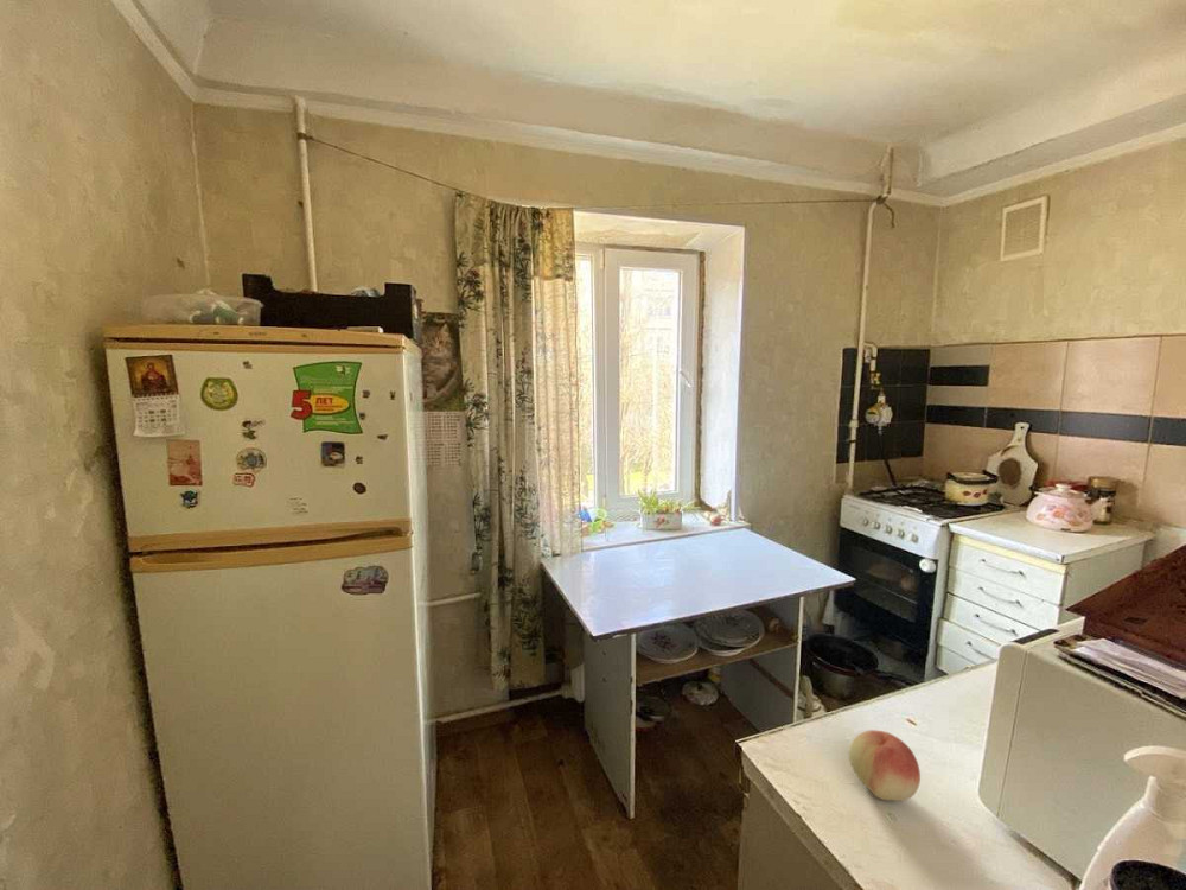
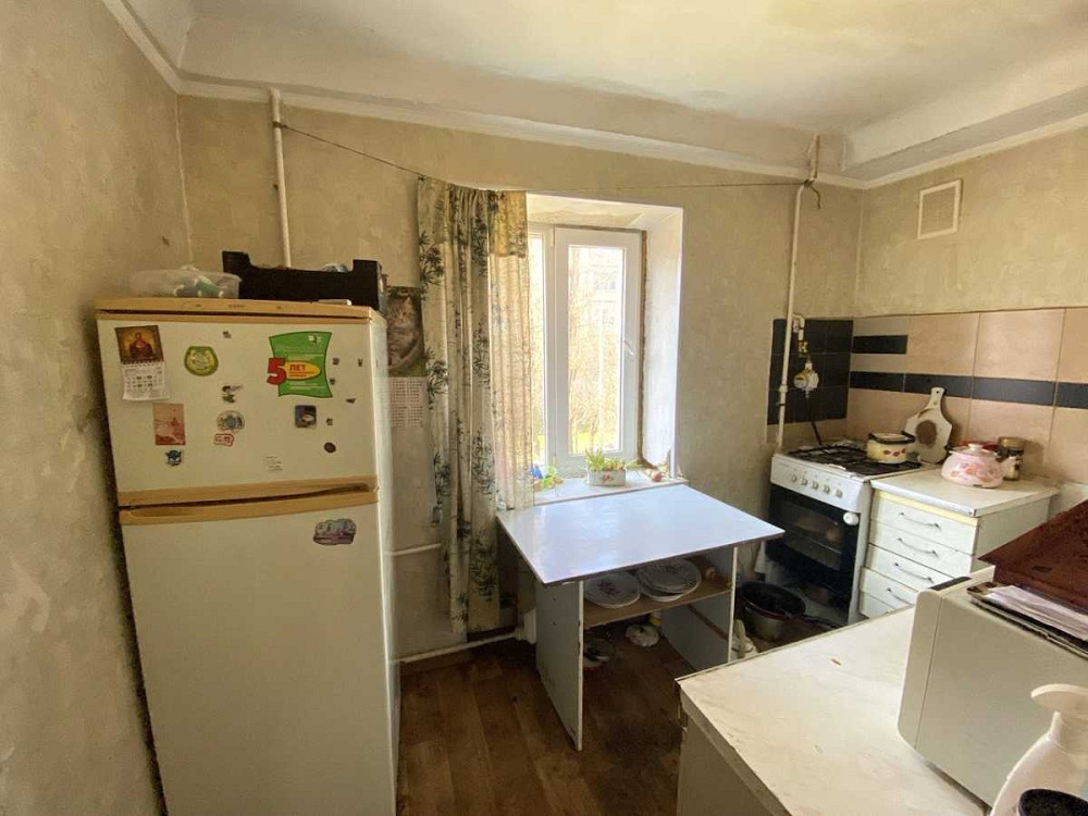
- fruit (882, 764)
